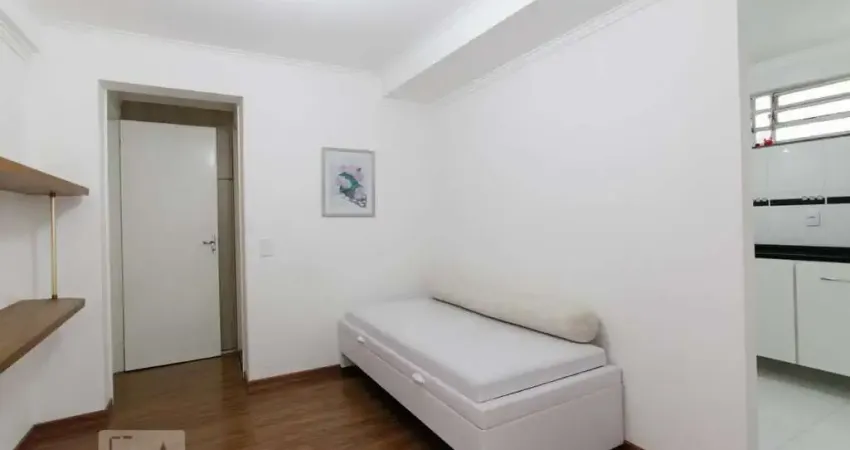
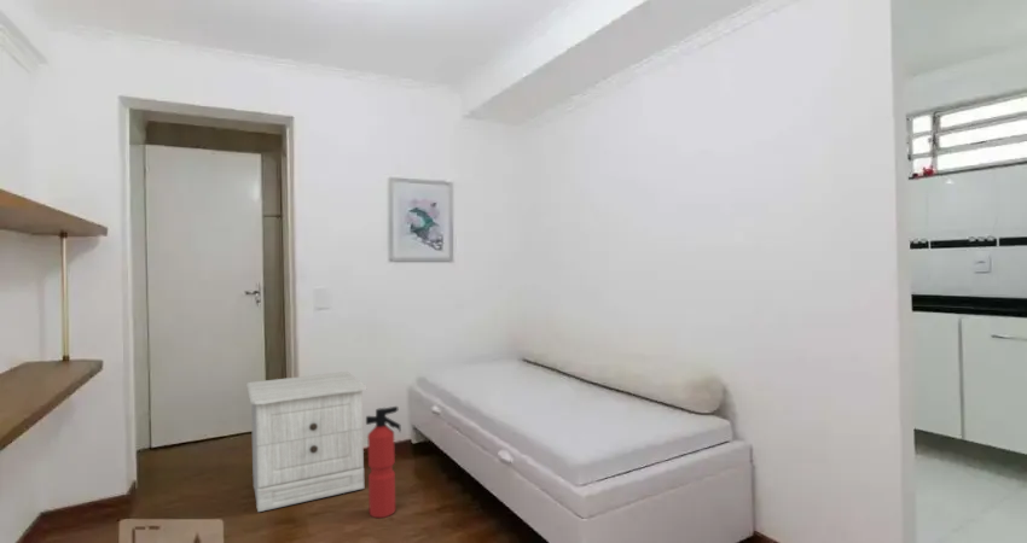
+ fire extinguisher (383, 460)
+ nightstand (306, 434)
